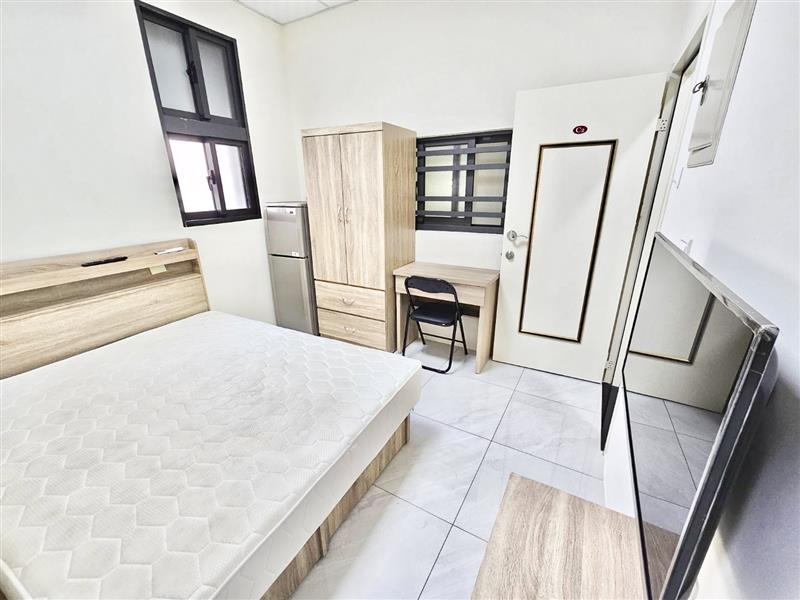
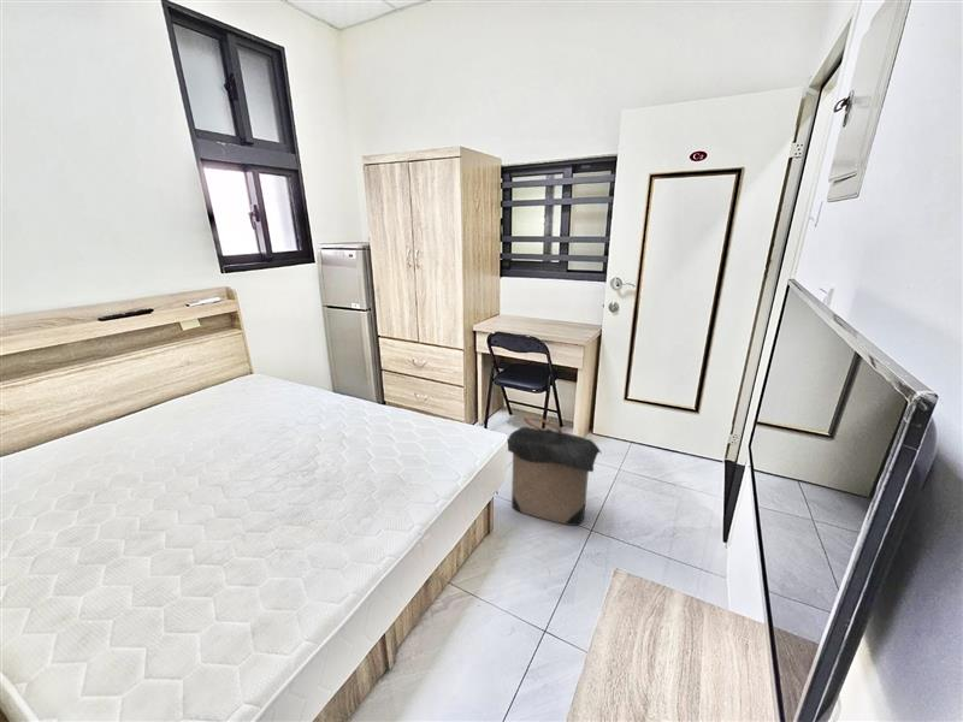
+ laundry hamper (551, 462)
